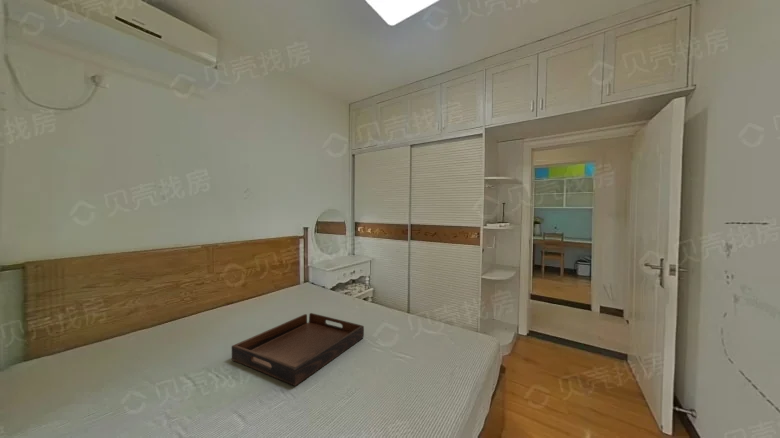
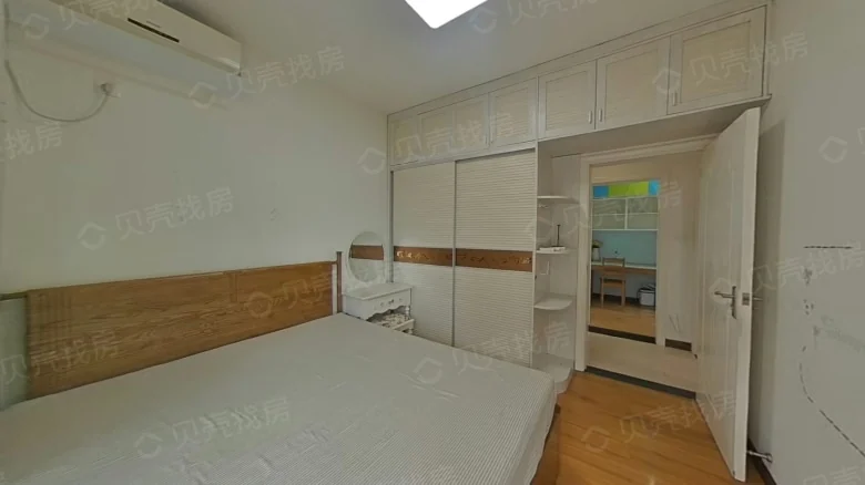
- serving tray (303, 341)
